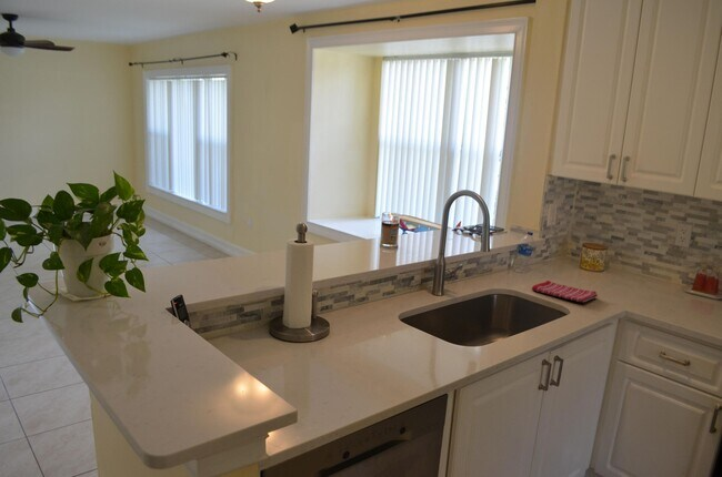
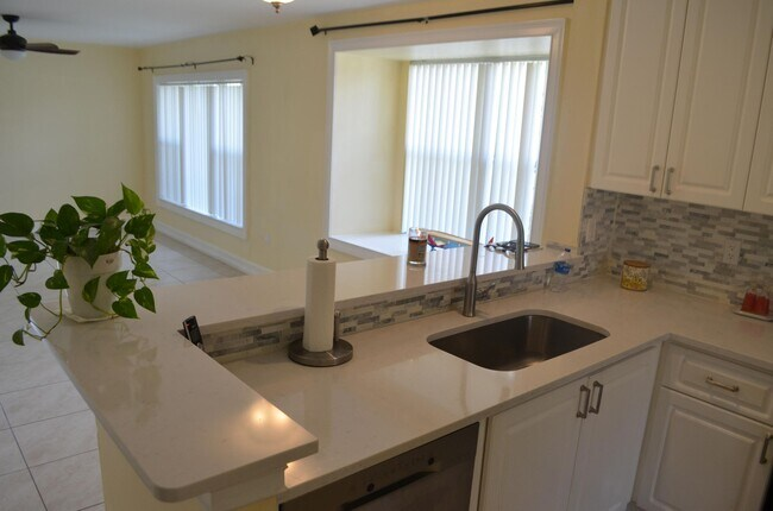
- dish towel (563, 291)
